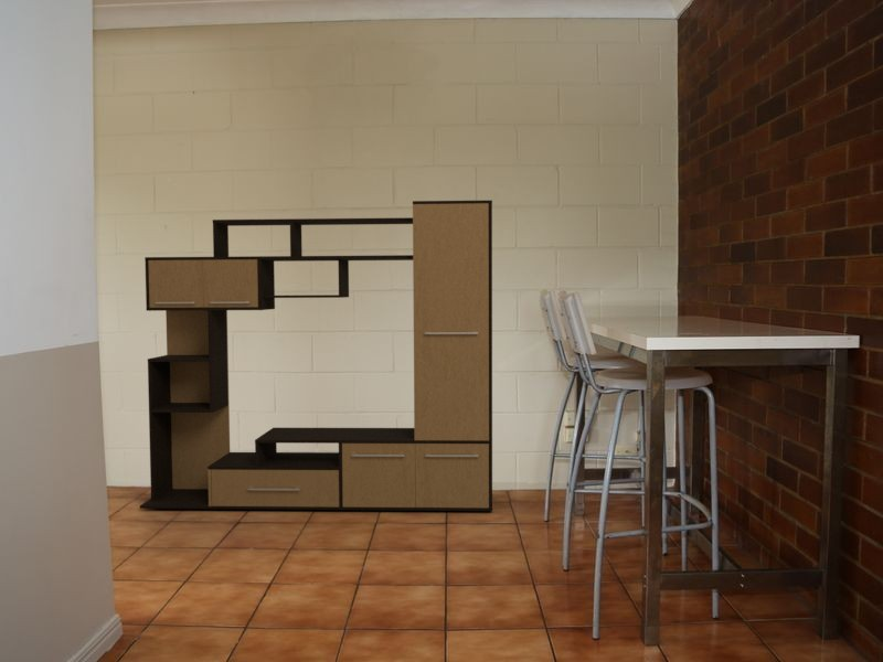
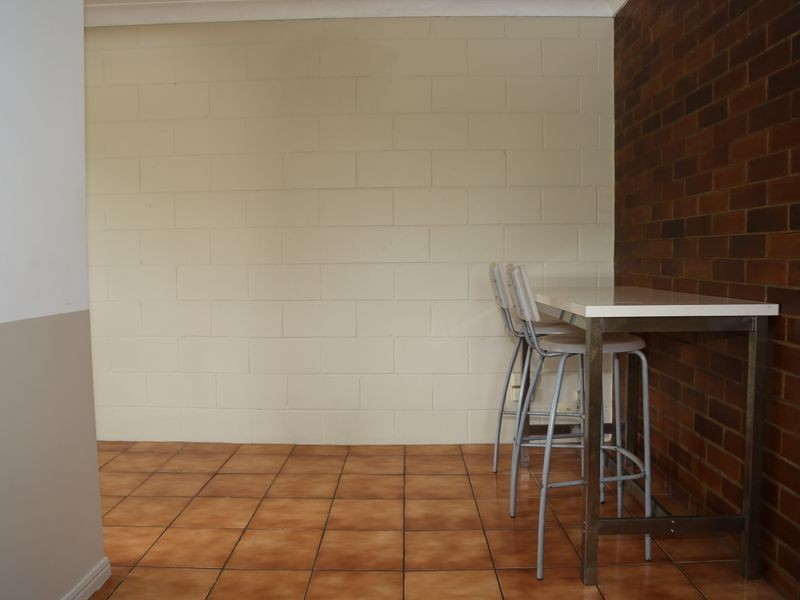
- media console (319, 297)
